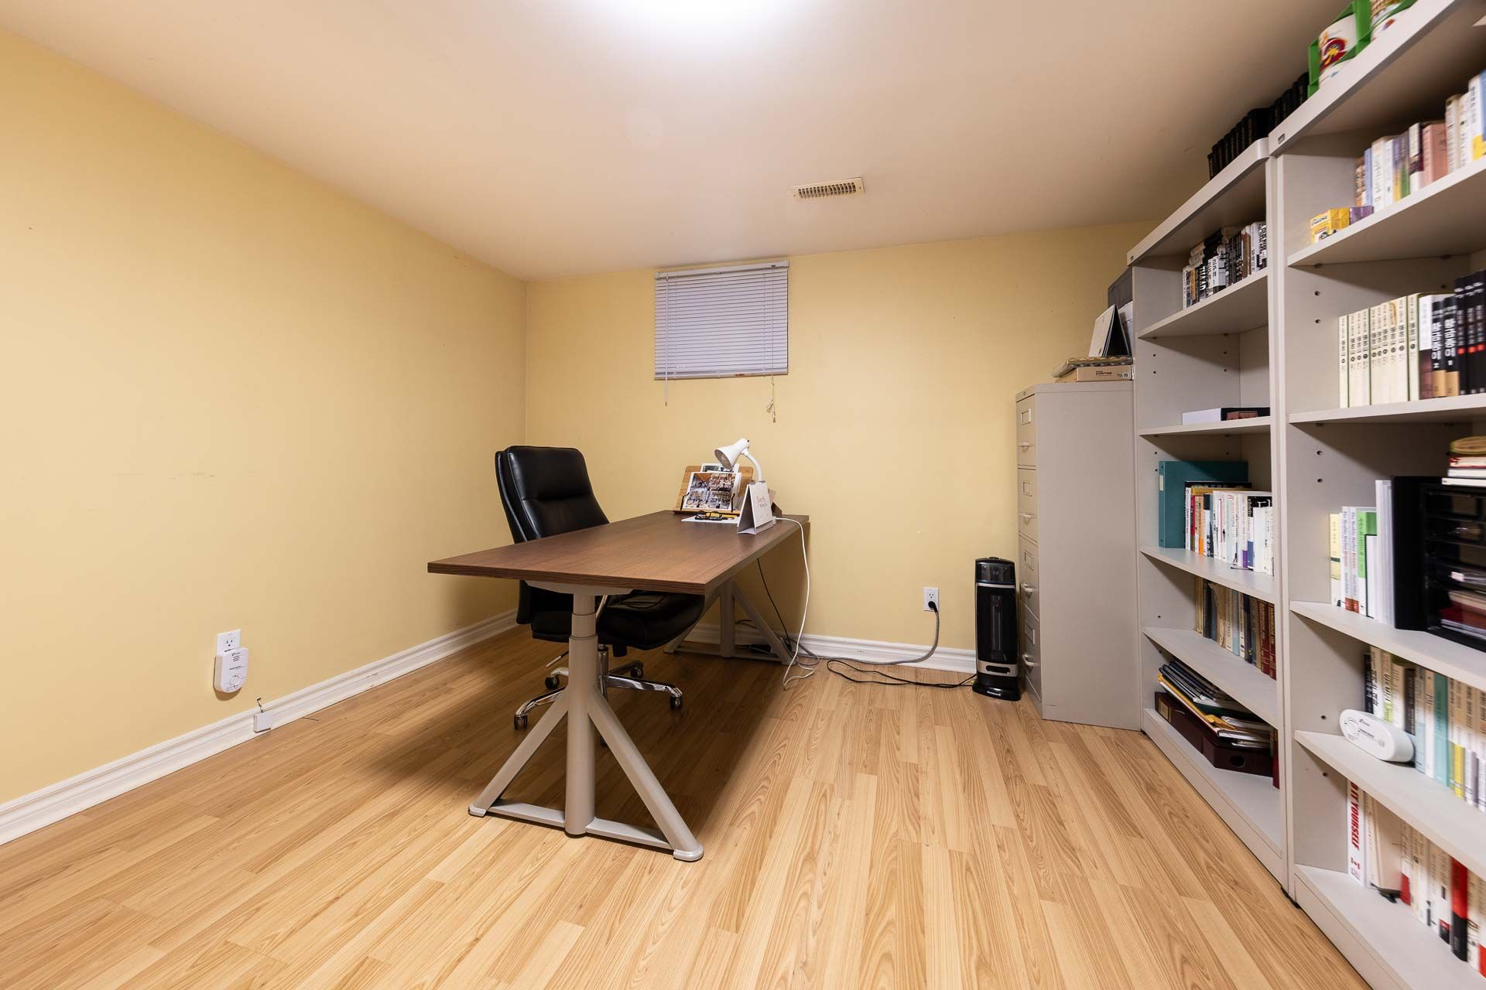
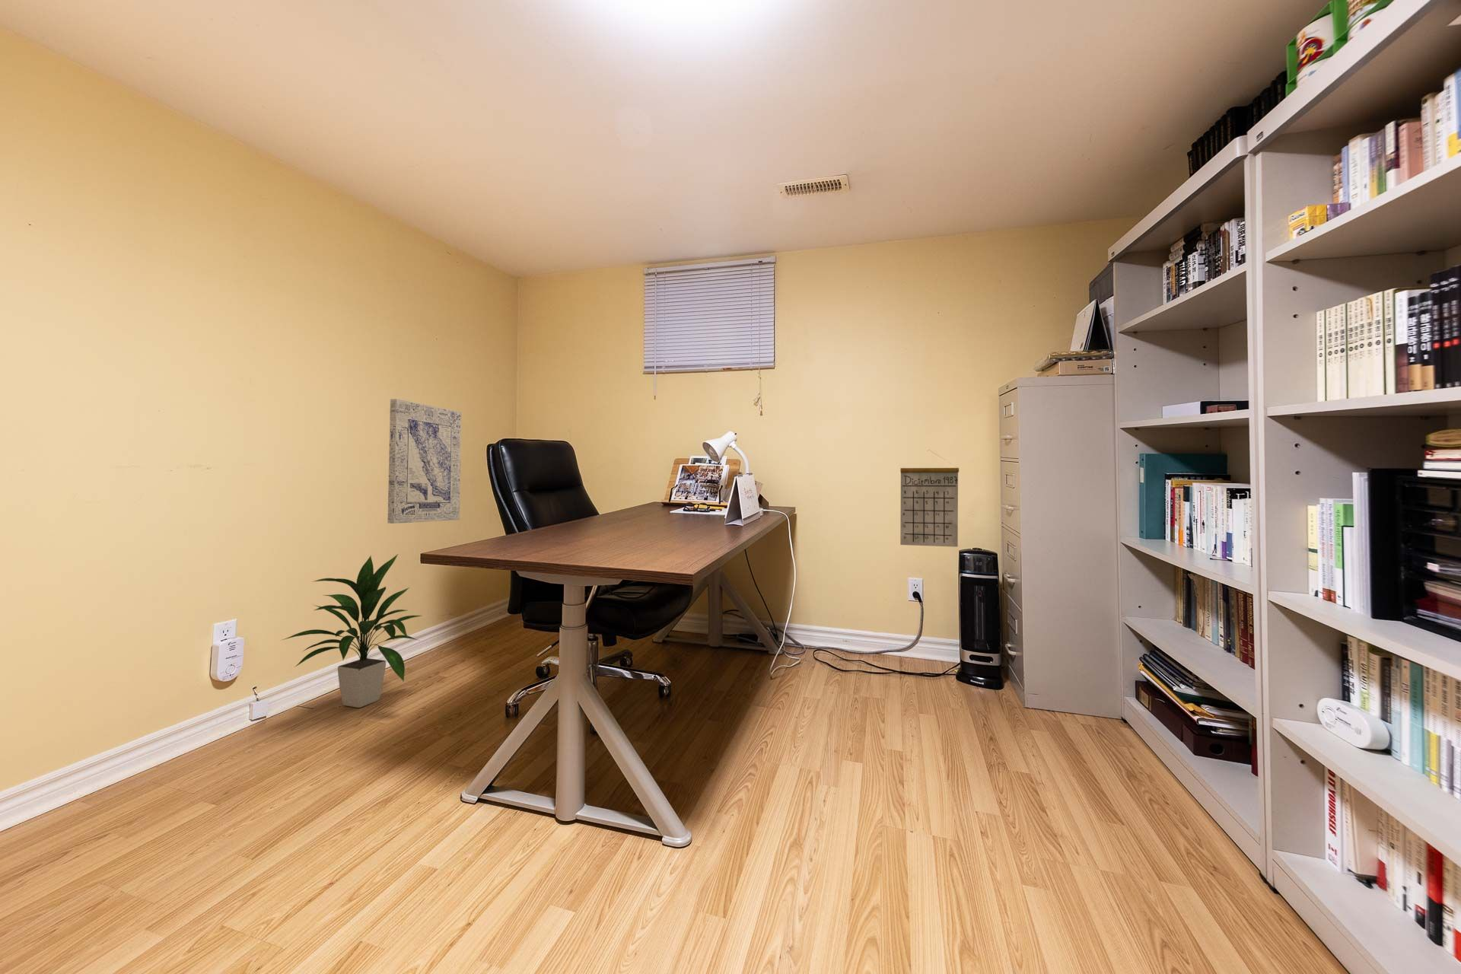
+ calendar (928, 497)
+ wall art (427, 463)
+ indoor plant (364, 630)
